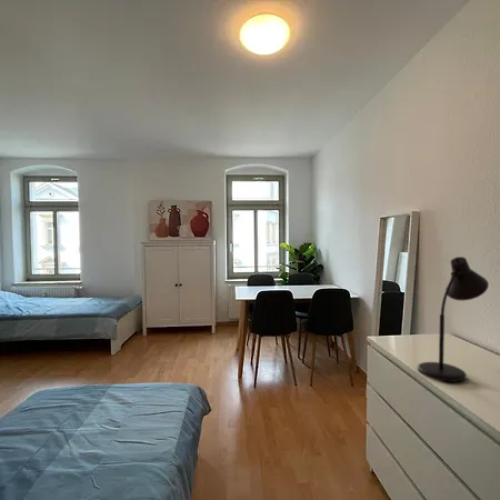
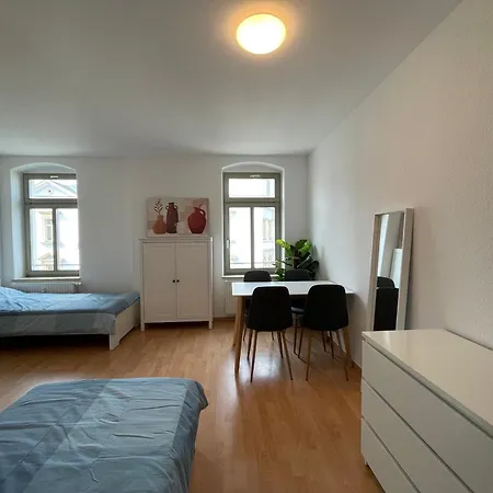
- desk lamp (443, 313)
